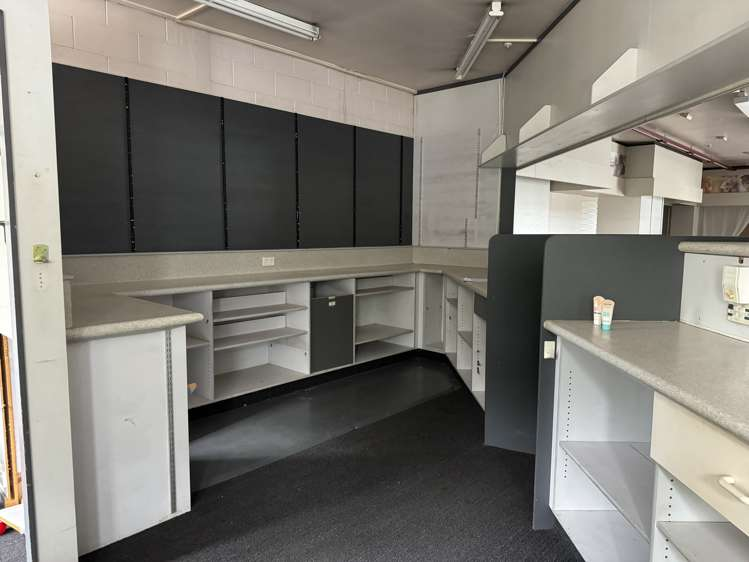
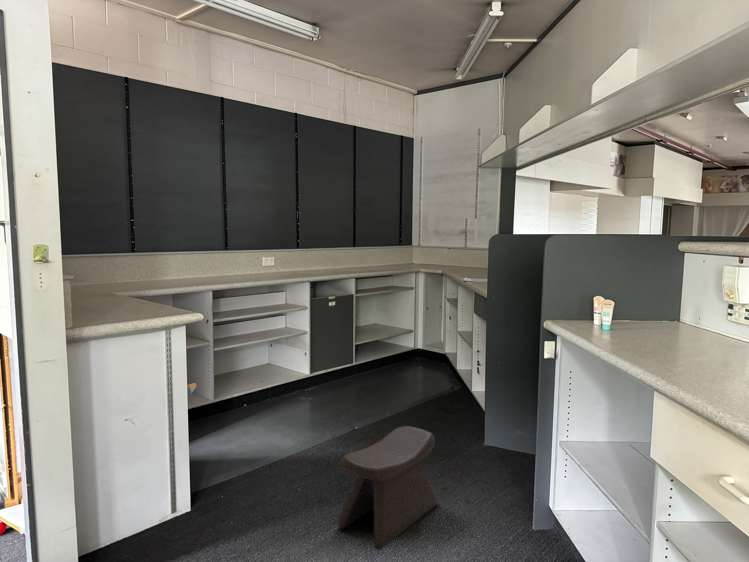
+ stool (390, 480)
